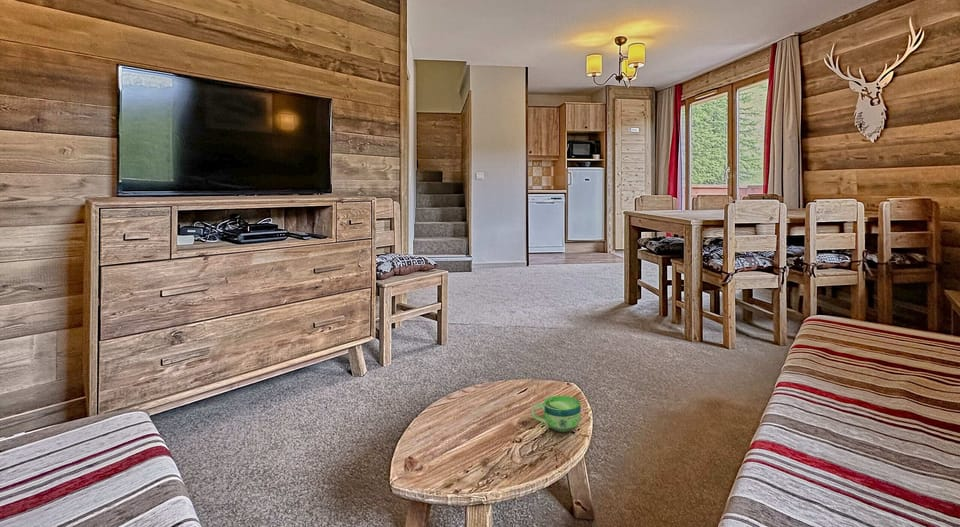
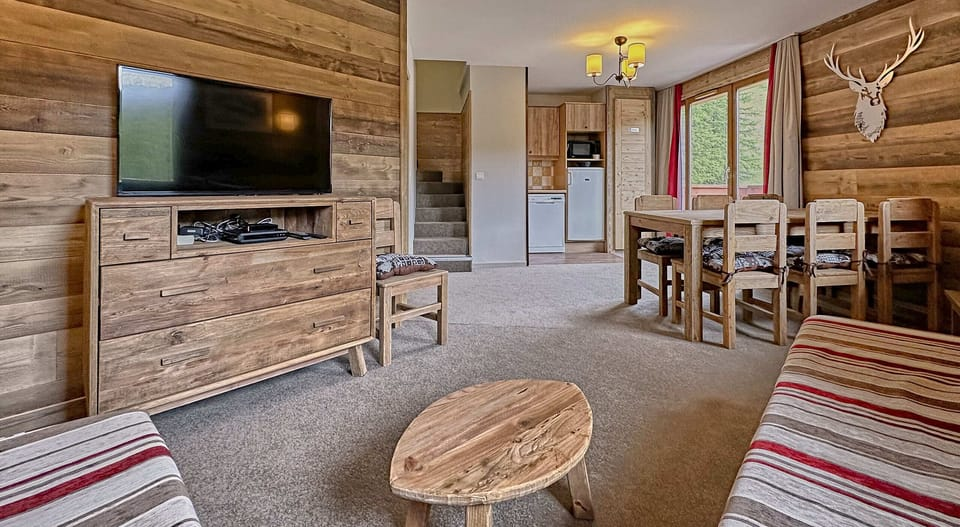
- cup (556, 415)
